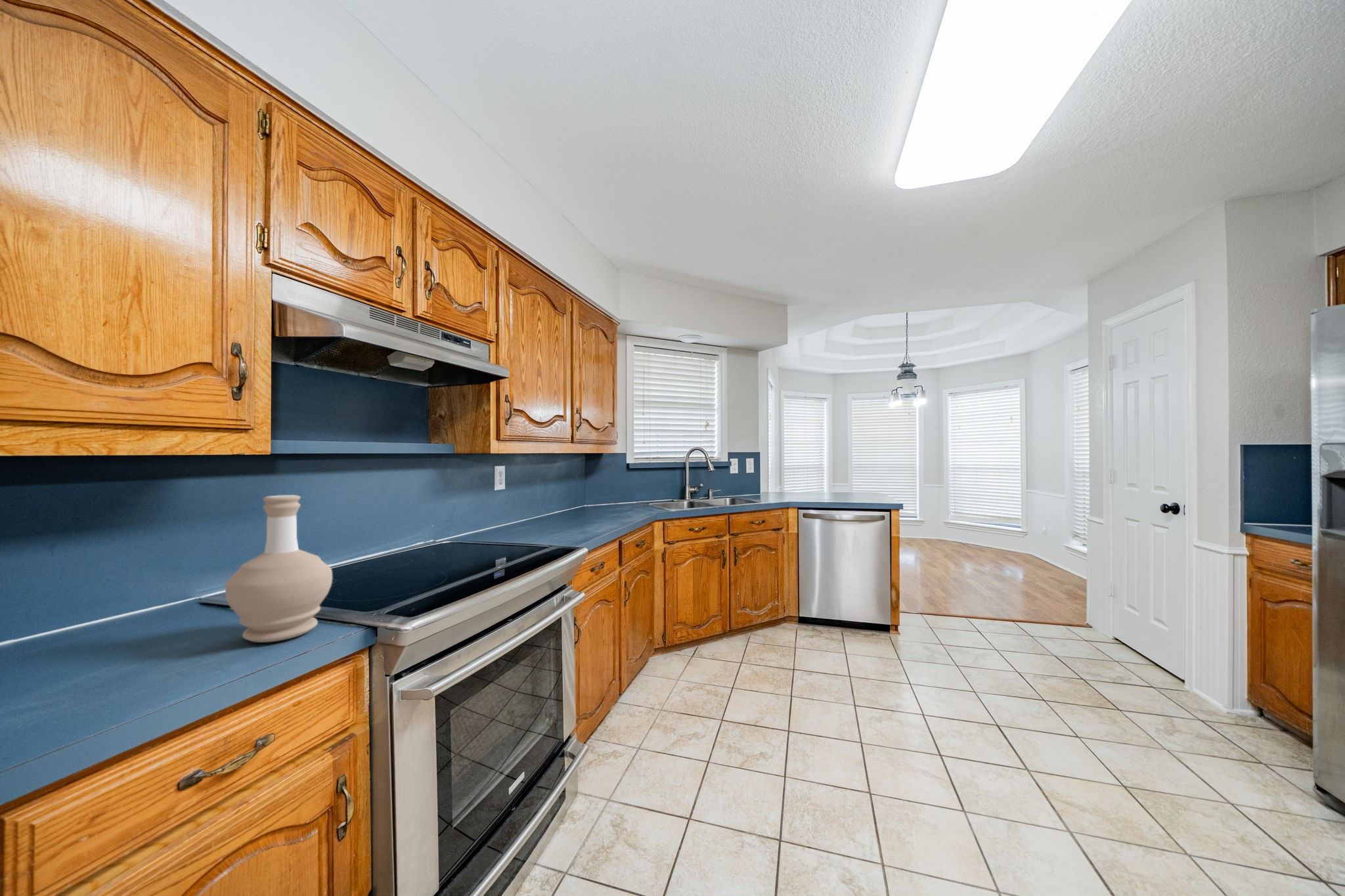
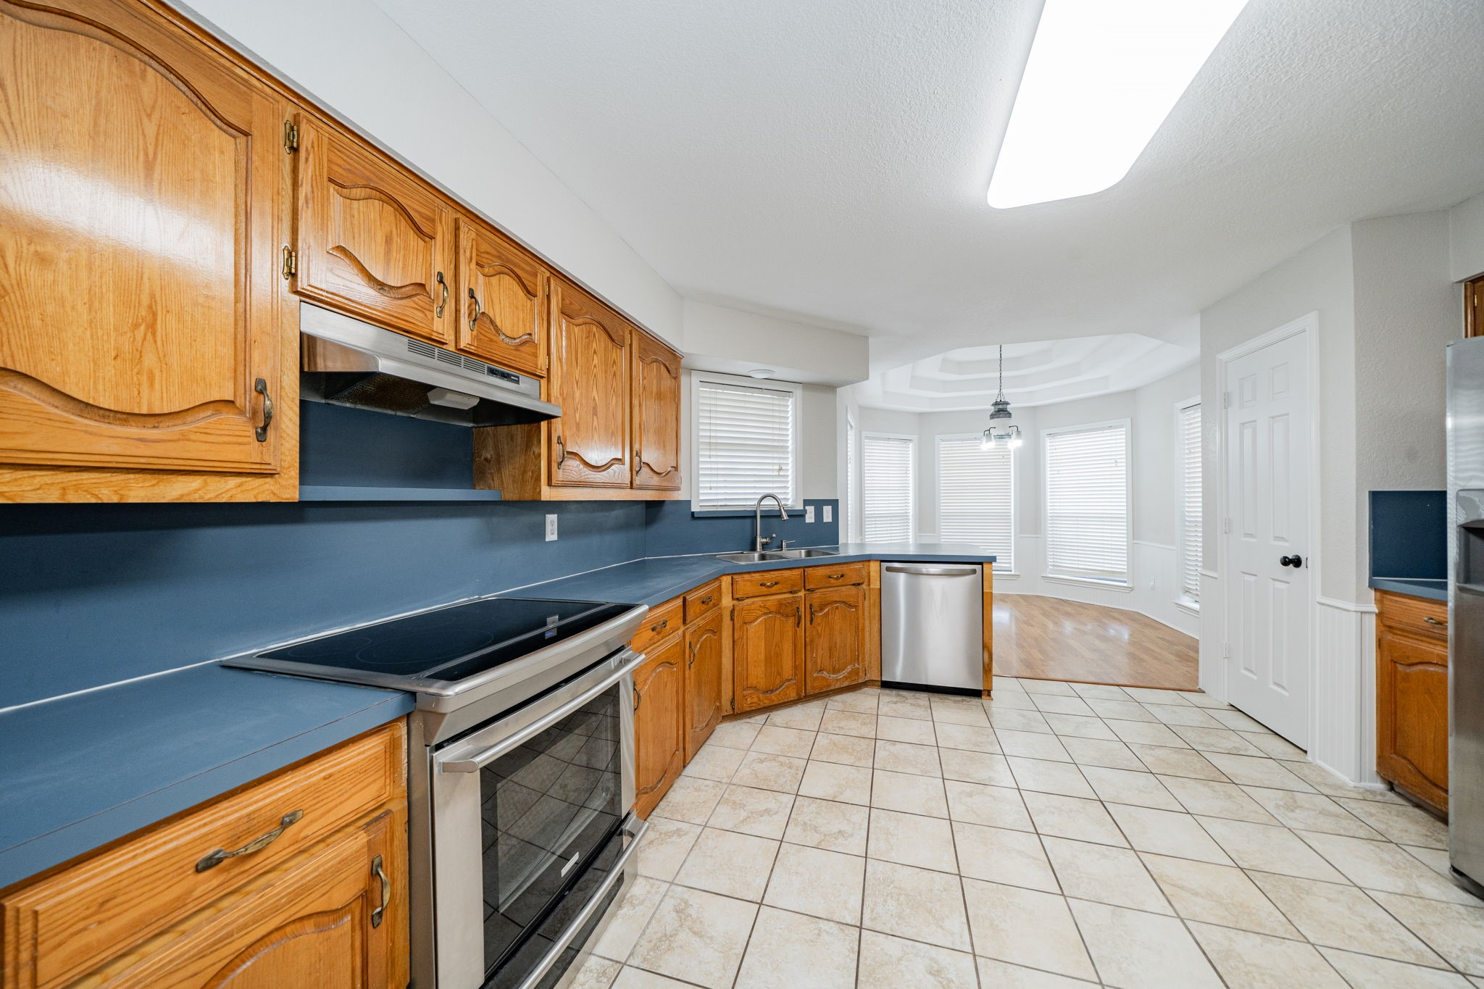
- bottle (282, 565)
